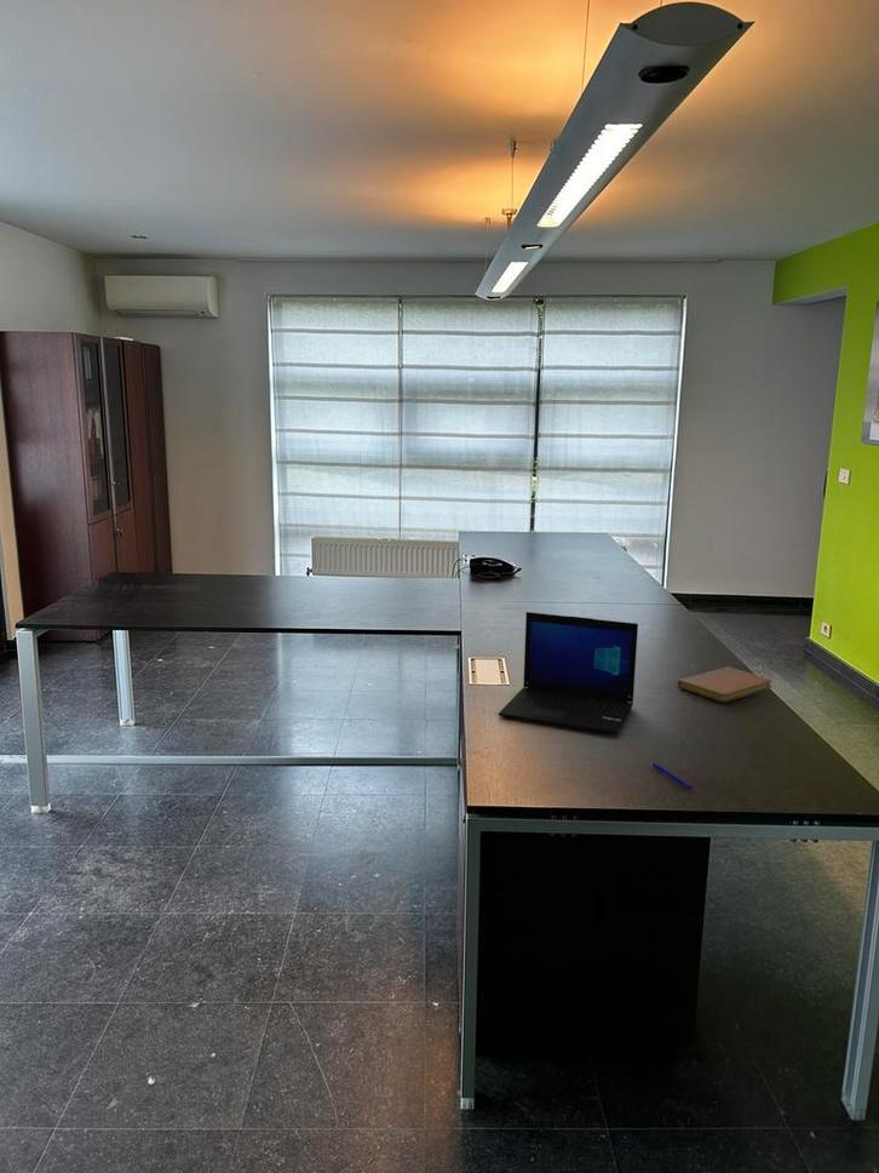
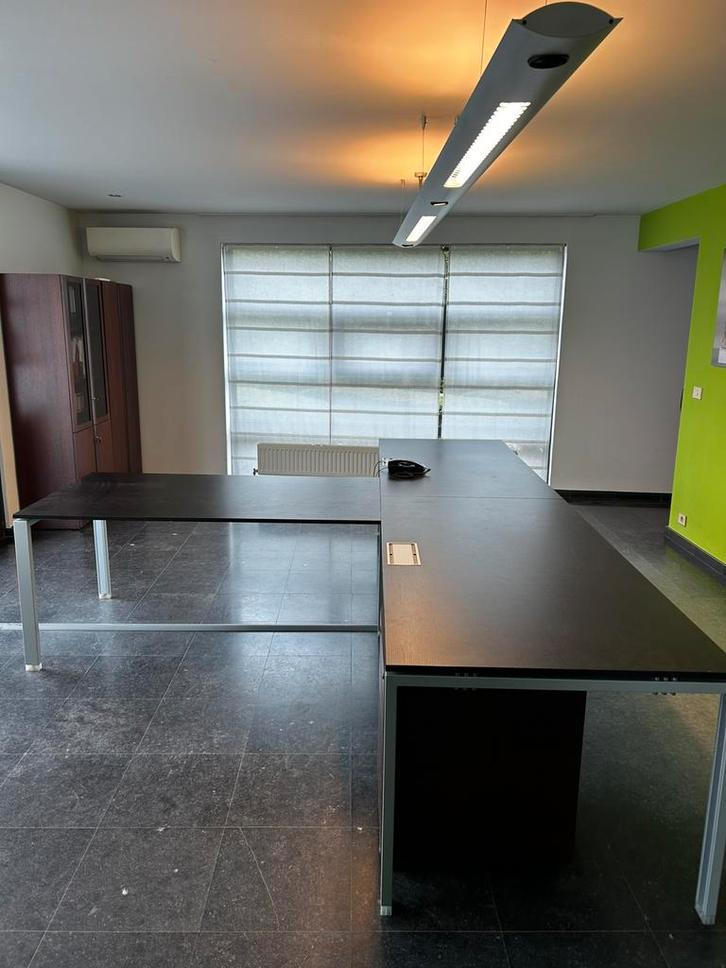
- laptop (569, 669)
- notebook (724, 683)
- pen (672, 776)
